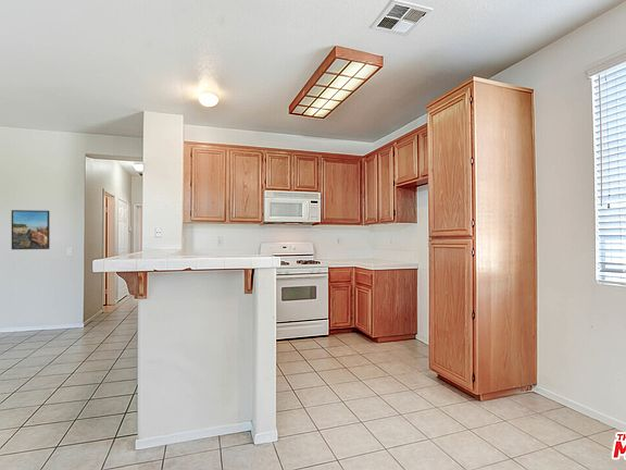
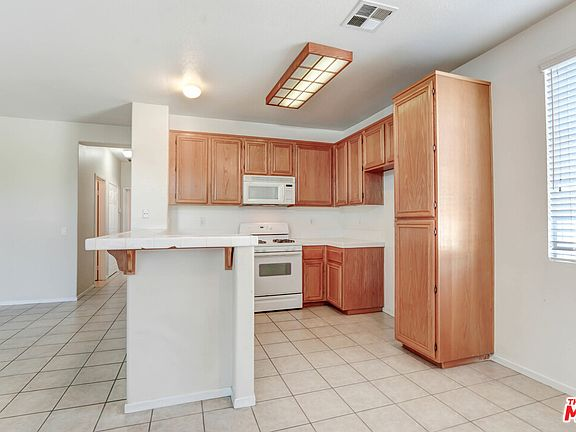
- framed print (30, 230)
